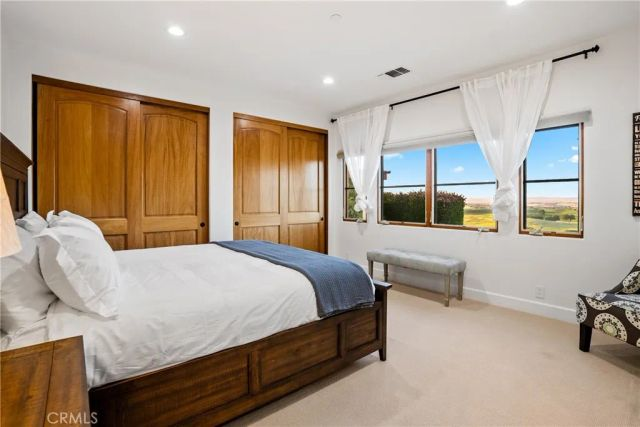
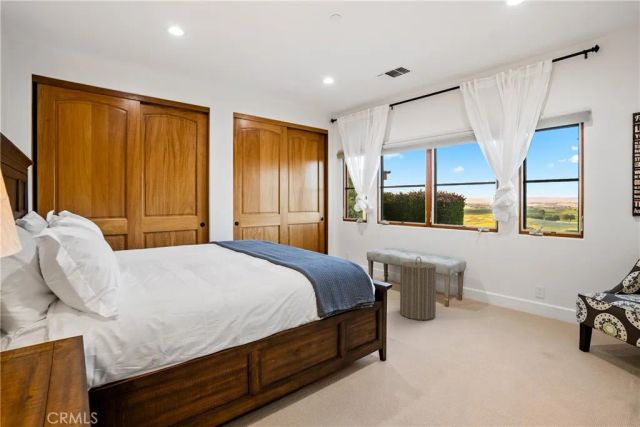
+ laundry hamper (417, 285)
